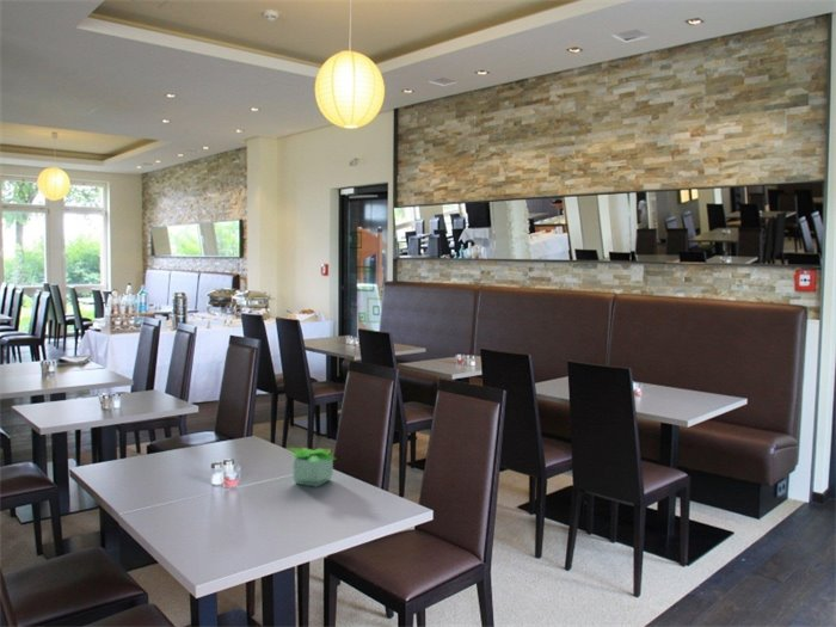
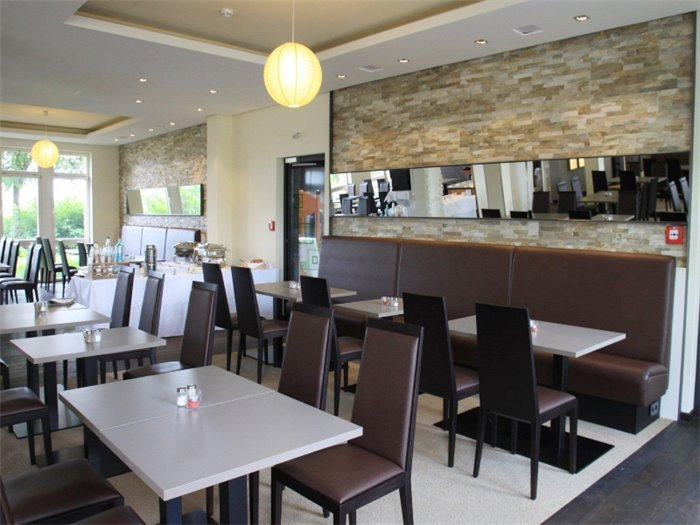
- potted plant (312, 463)
